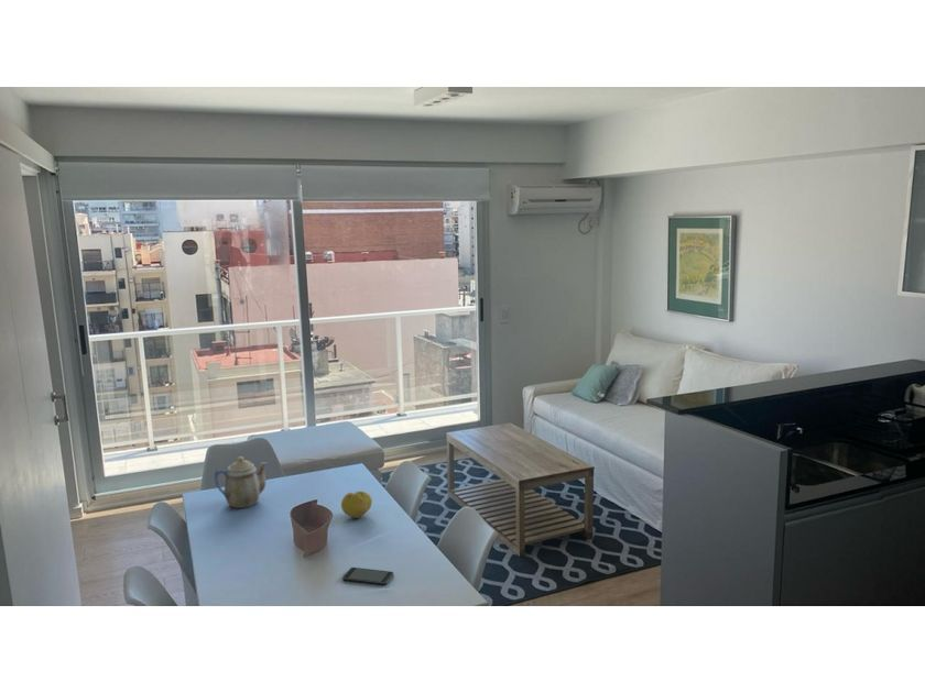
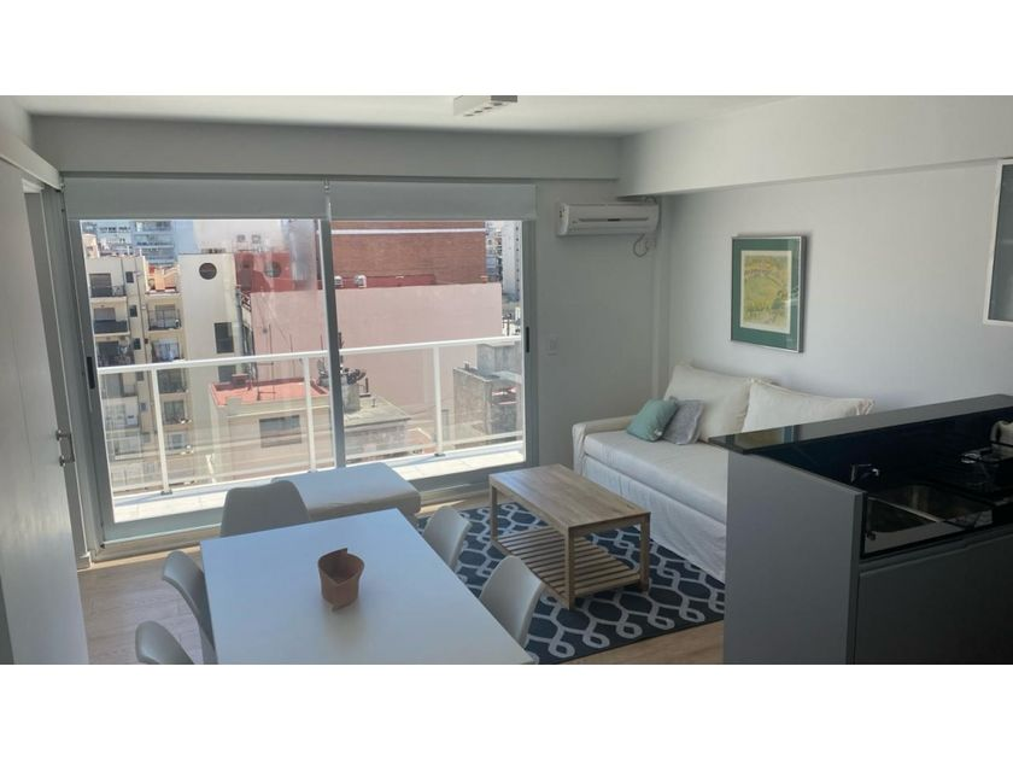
- teapot (241, 480)
- smartphone (368, 575)
- fruit (356, 504)
